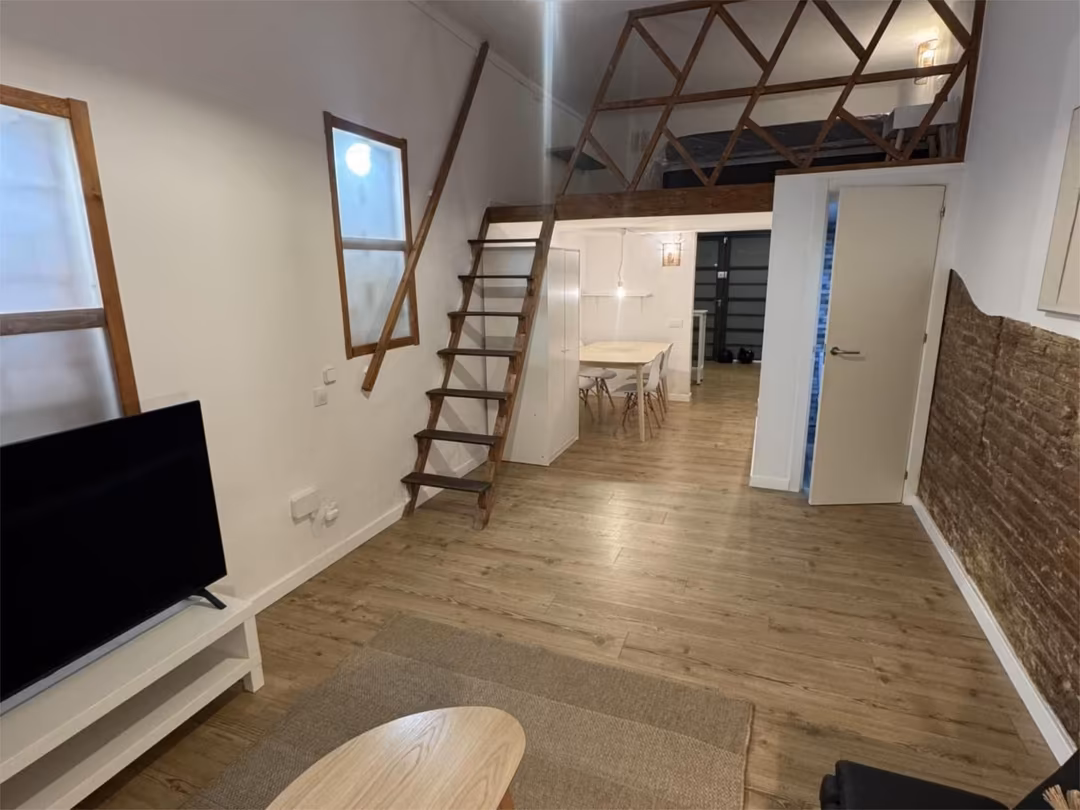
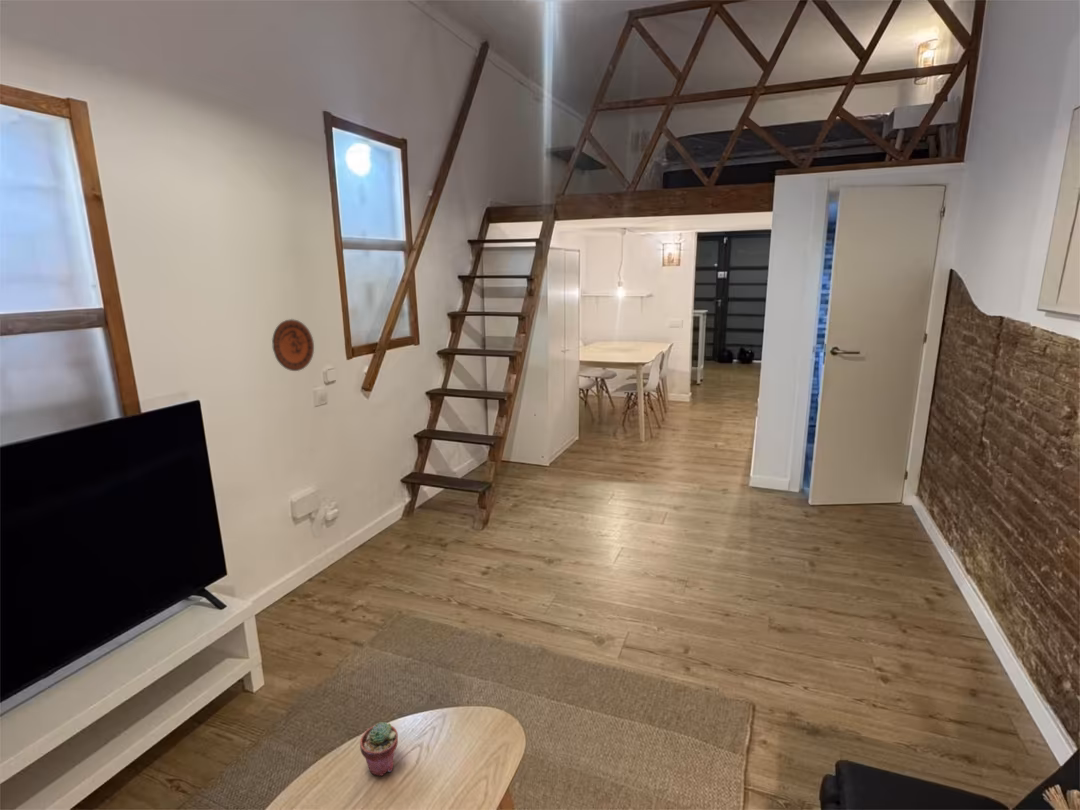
+ potted succulent (379, 746)
+ decorative plate (293, 345)
